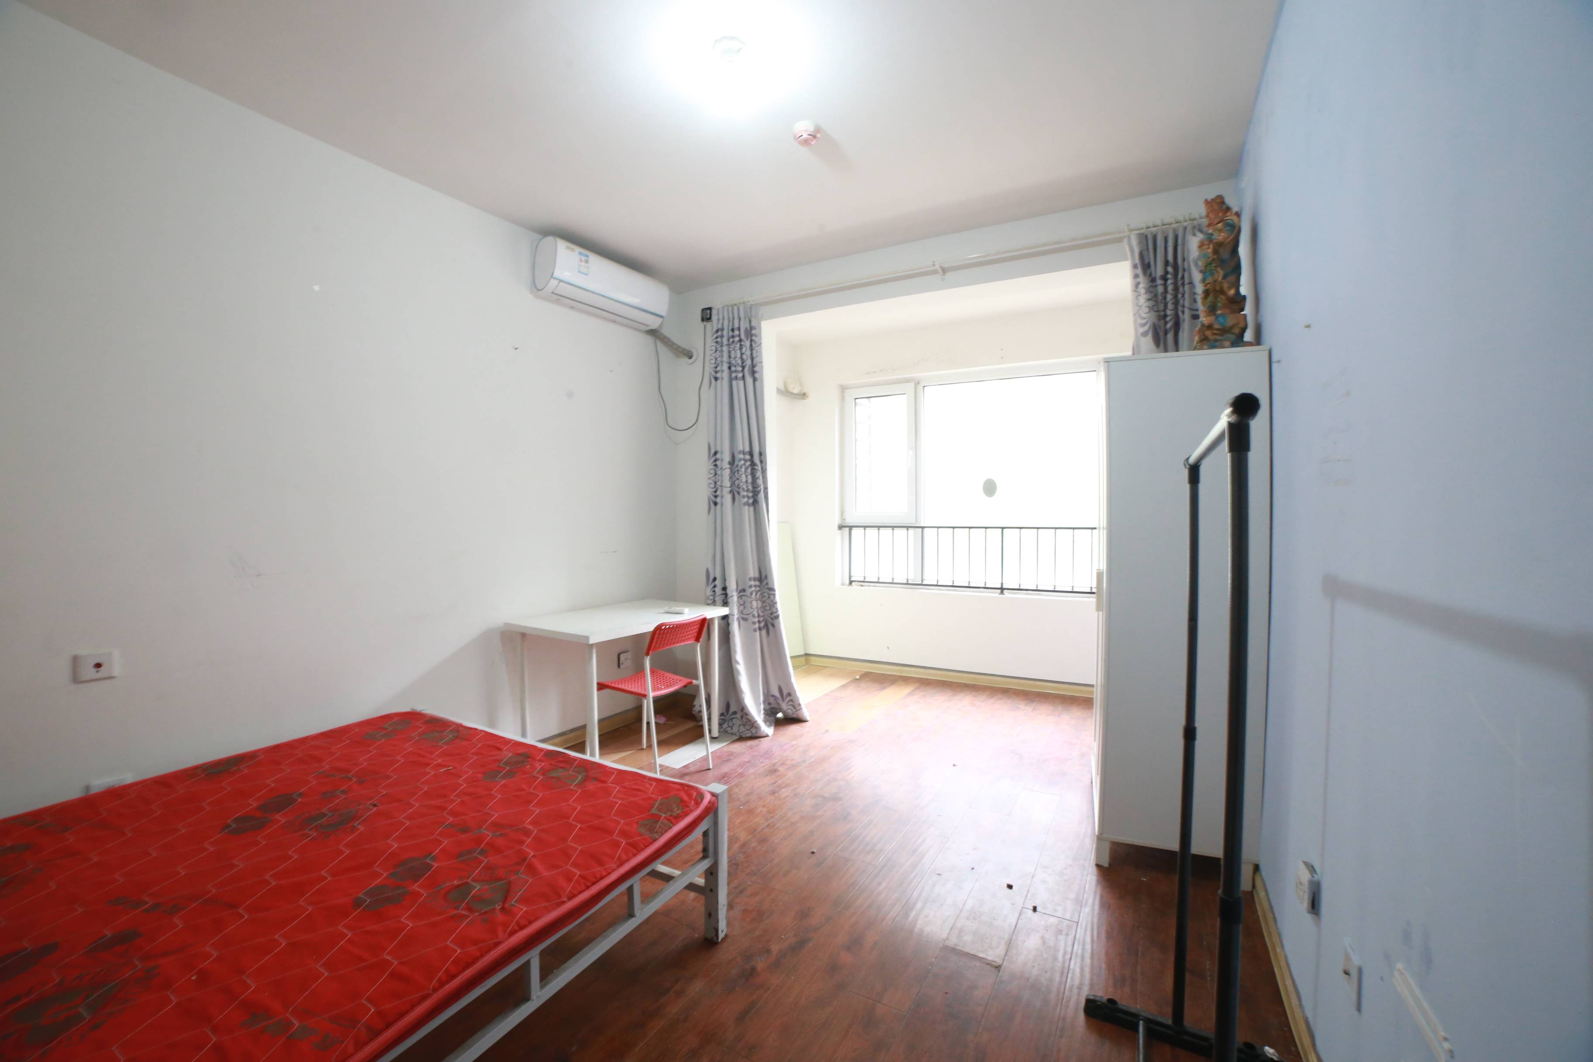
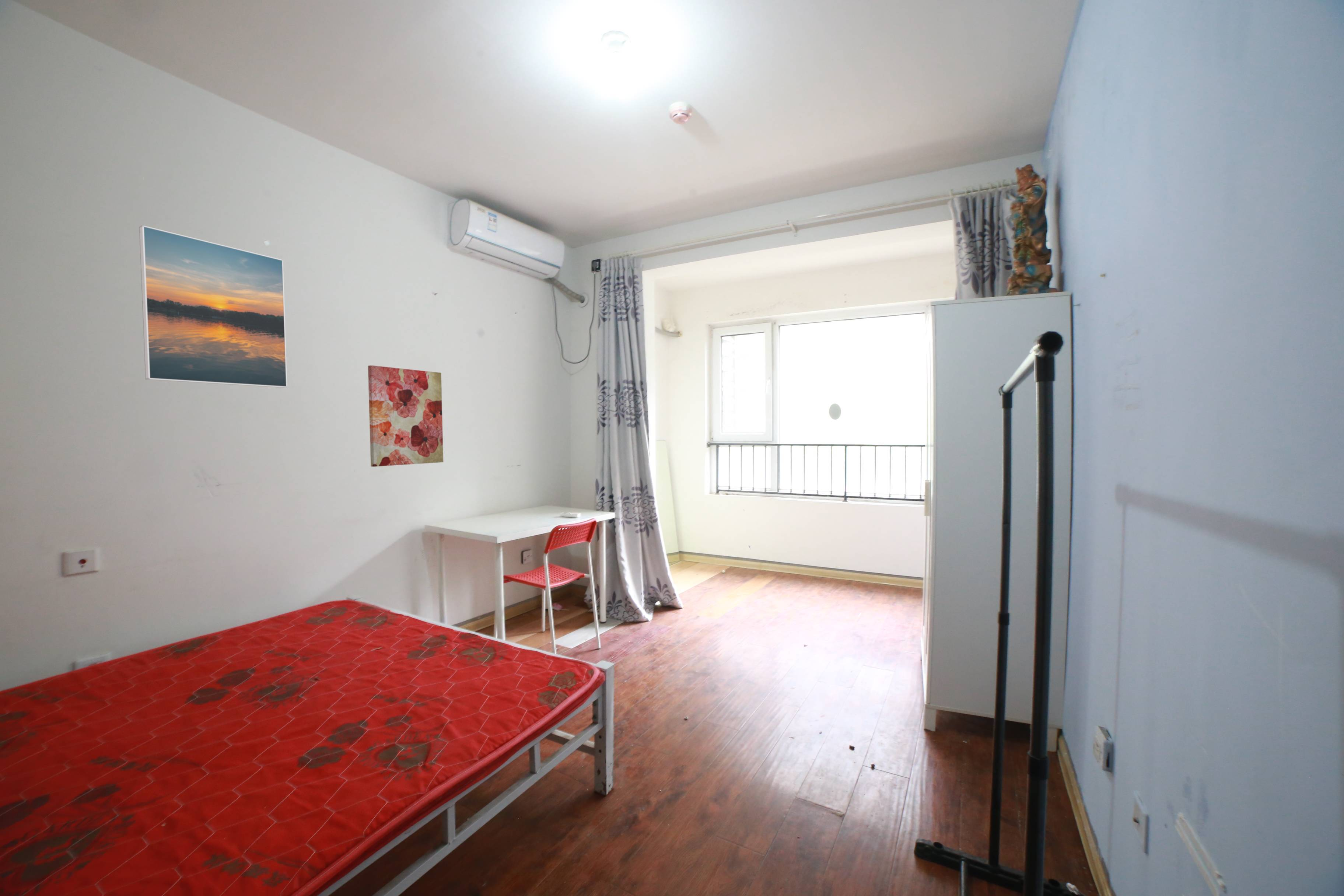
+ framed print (220, 314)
+ wall art (408, 417)
